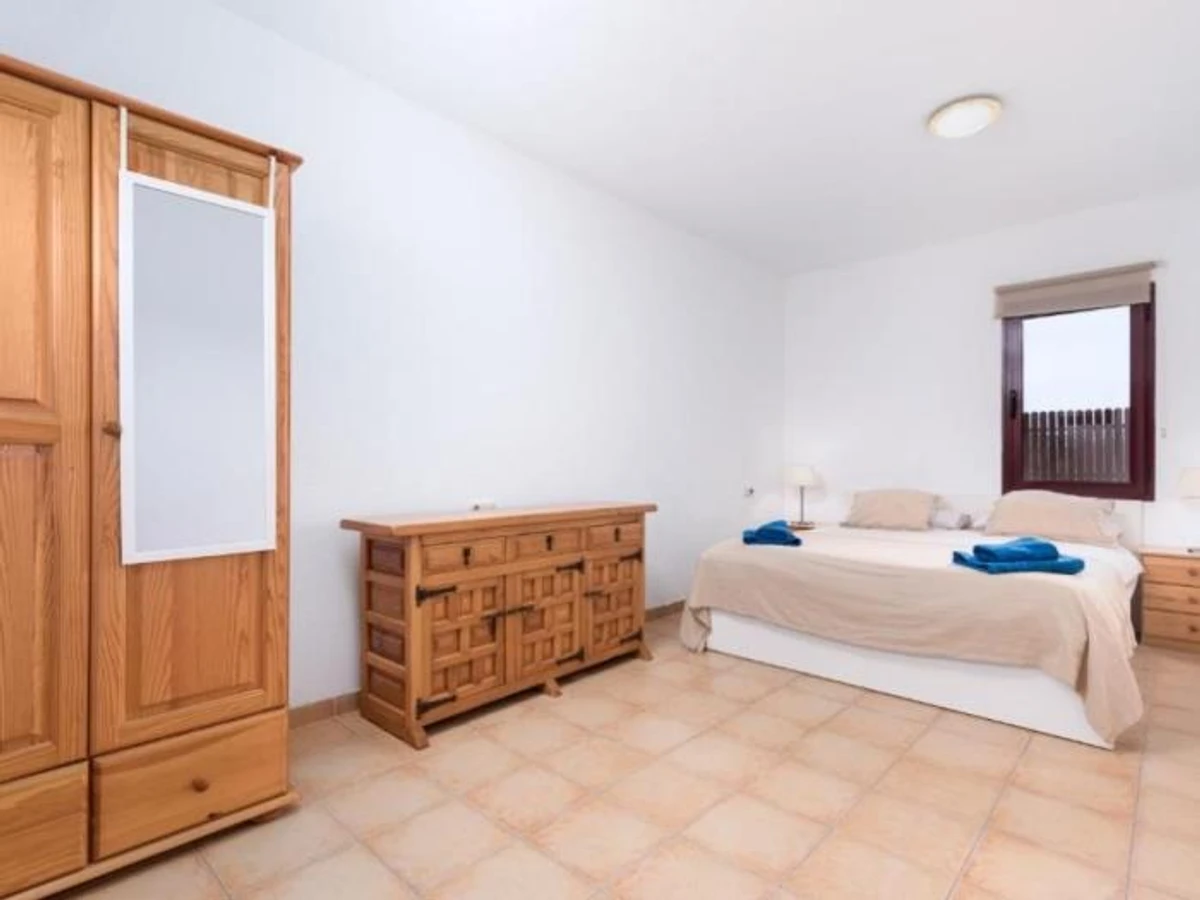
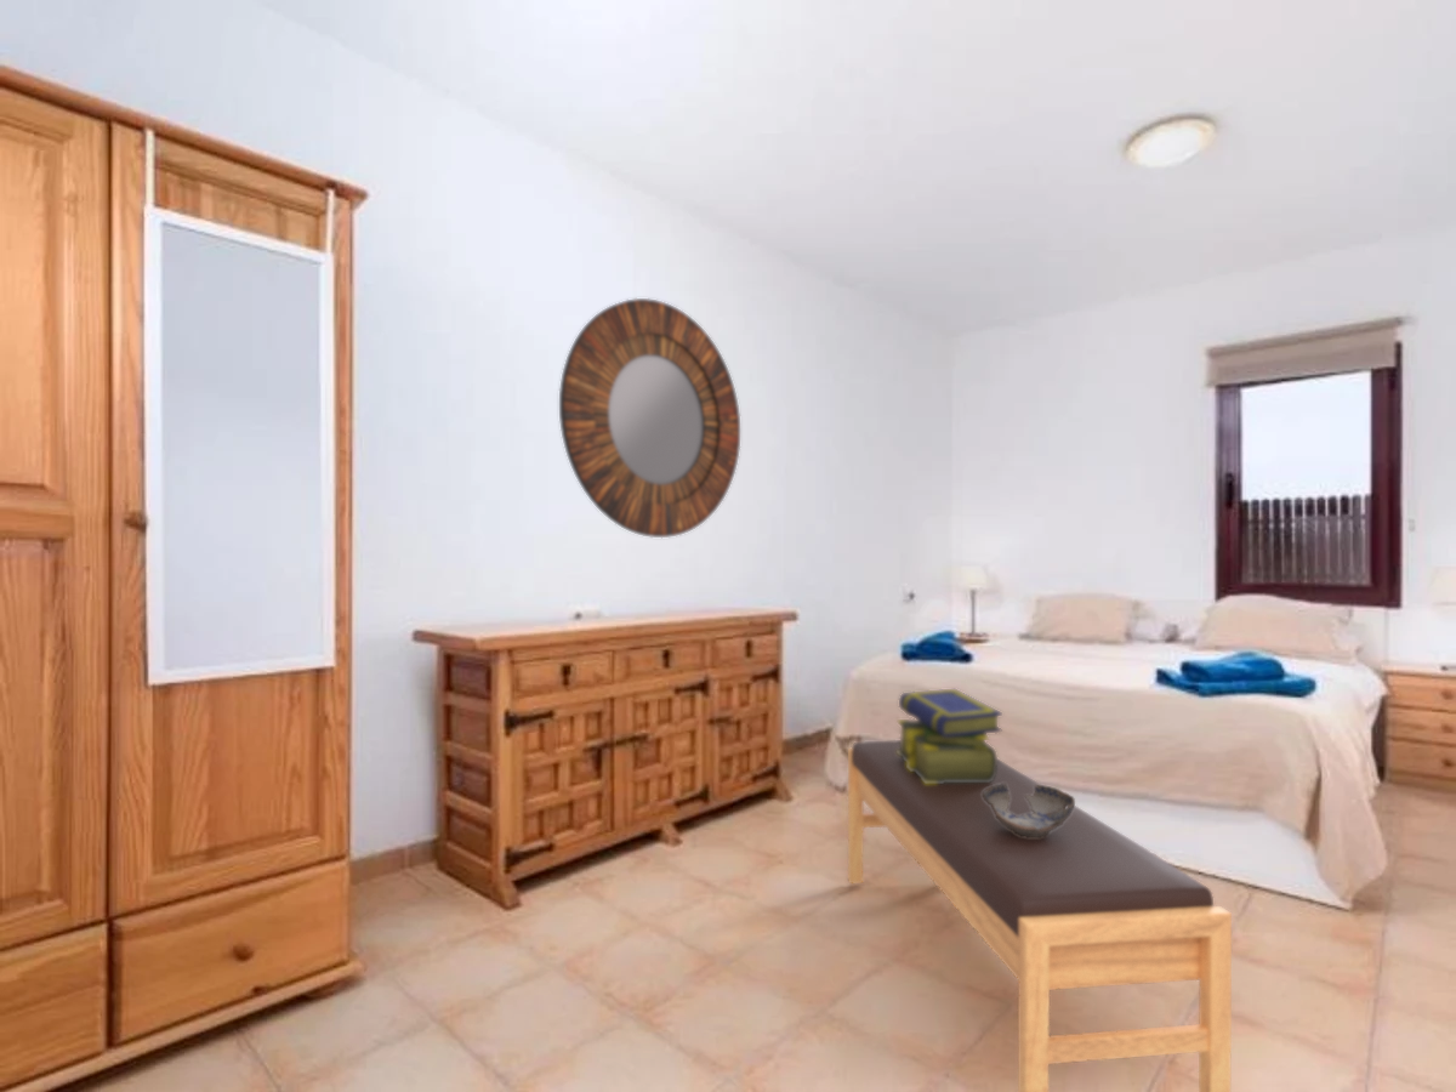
+ bench (984, 885)
+ stack of books (948, 733)
+ home mirror (659, 420)
+ decorative bowl (1029, 814)
